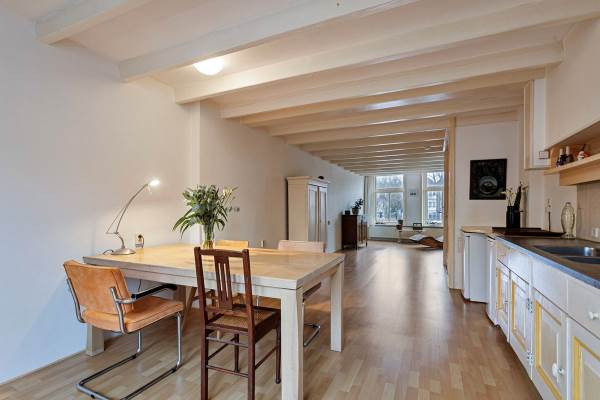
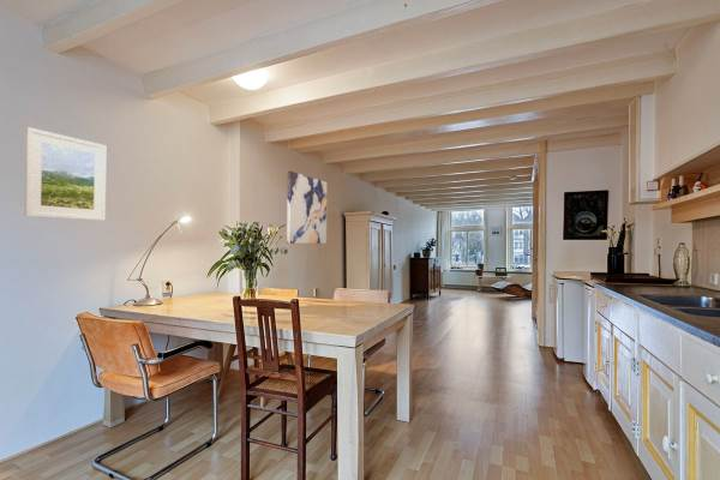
+ wall art (308, 210)
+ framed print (68, 178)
